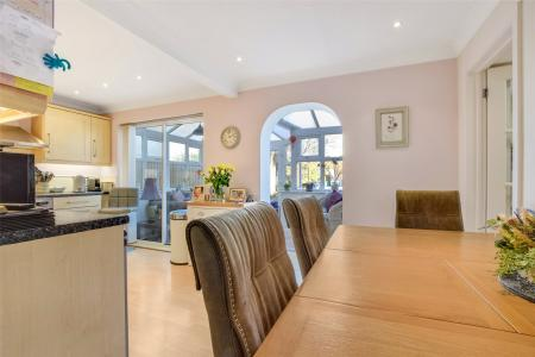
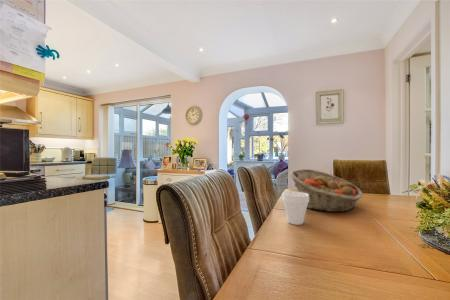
+ fruit basket (324, 187)
+ cup (295, 208)
